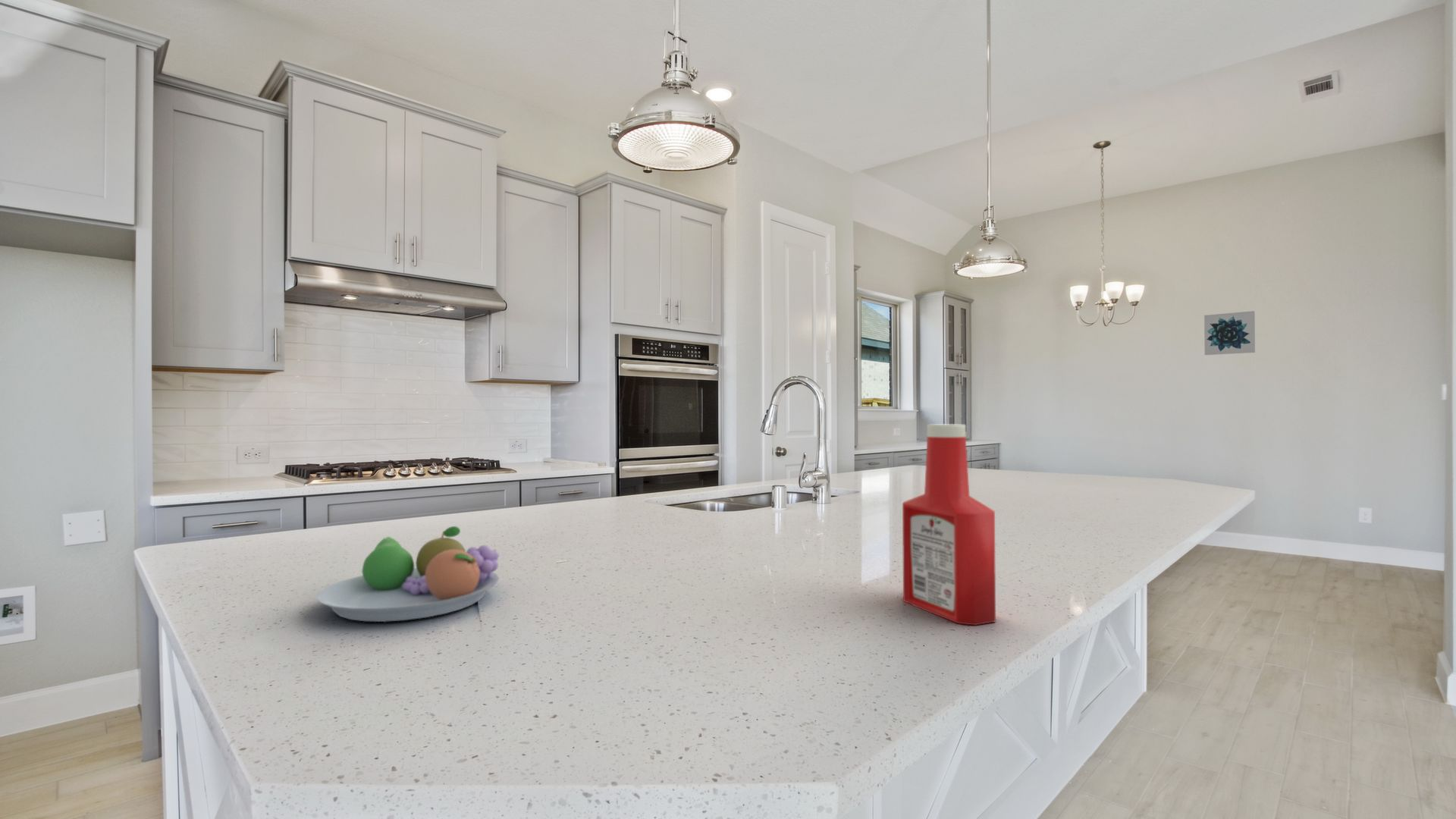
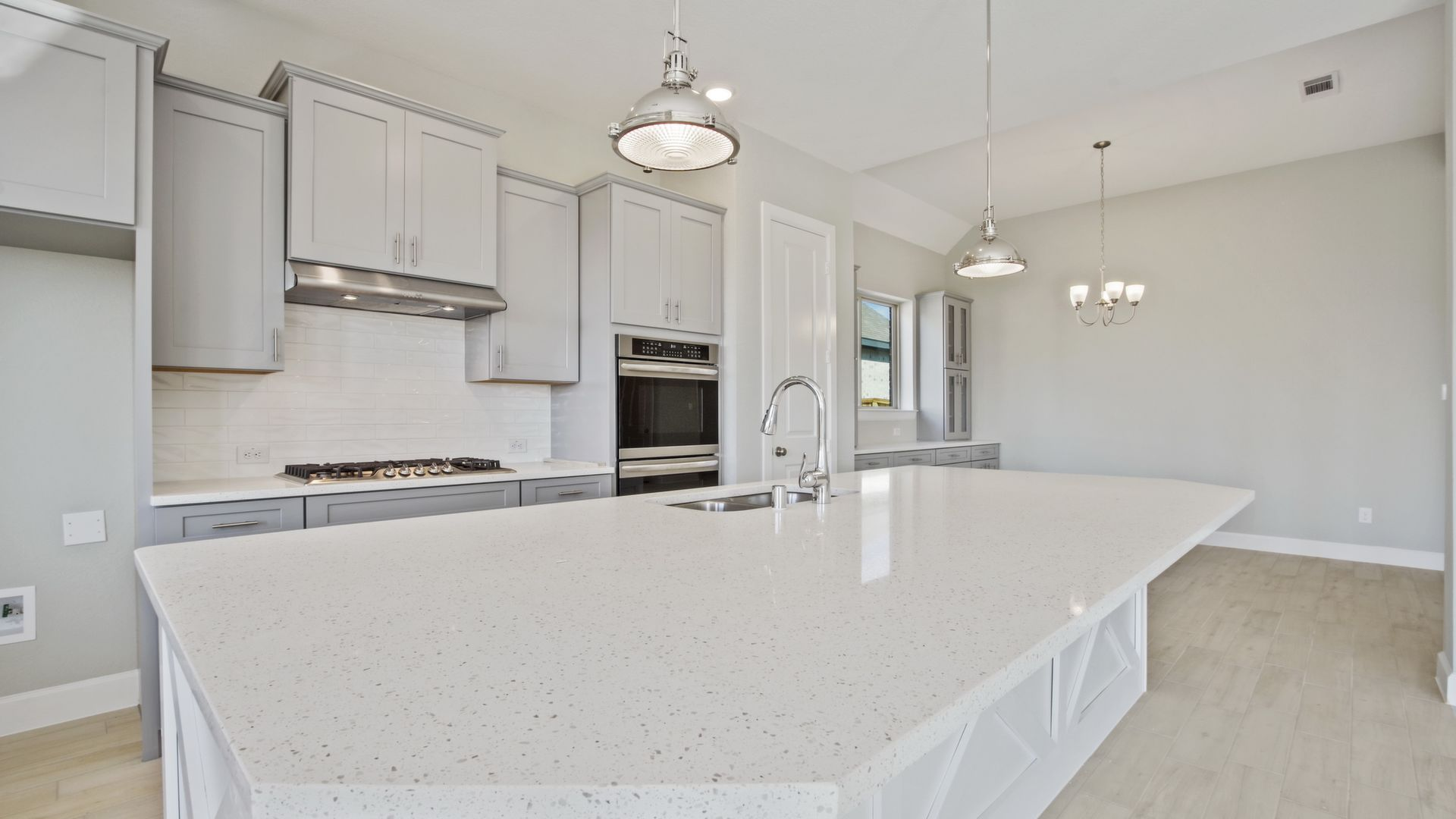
- wall art (1228, 333)
- fruit bowl (413, 566)
- soap bottle (946, 516)
